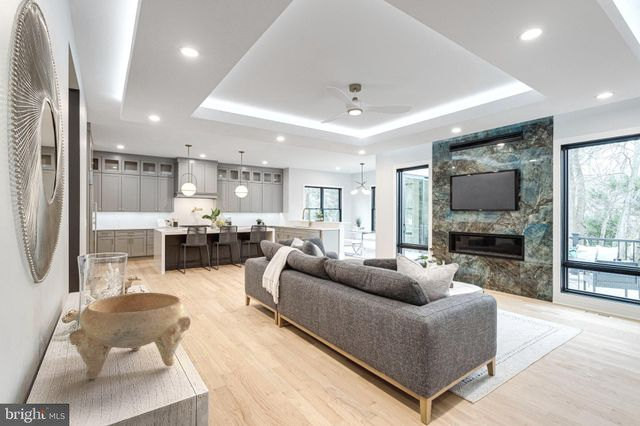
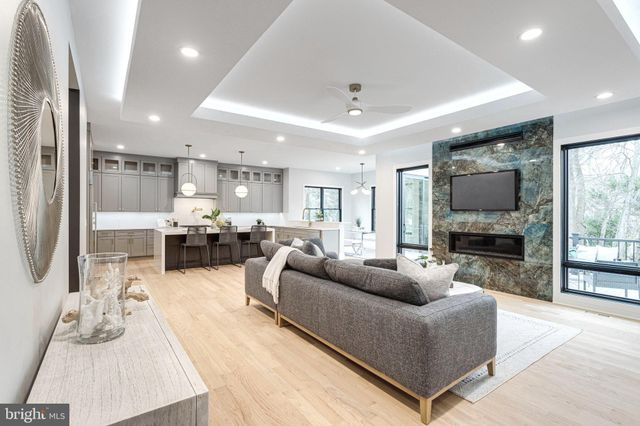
- decorative bowl (136, 333)
